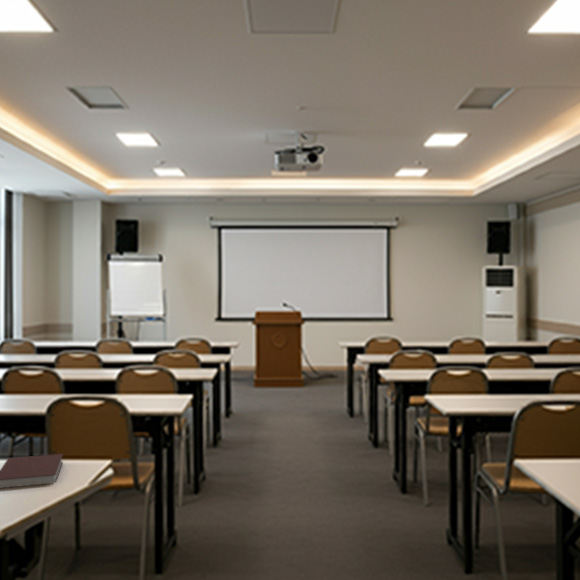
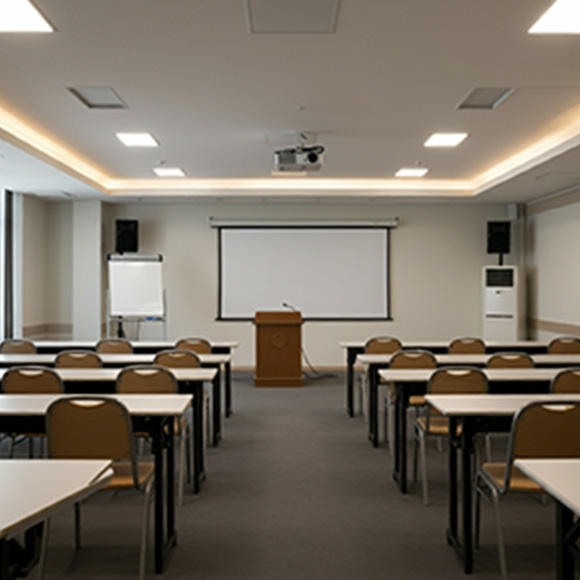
- notebook (30, 470)
